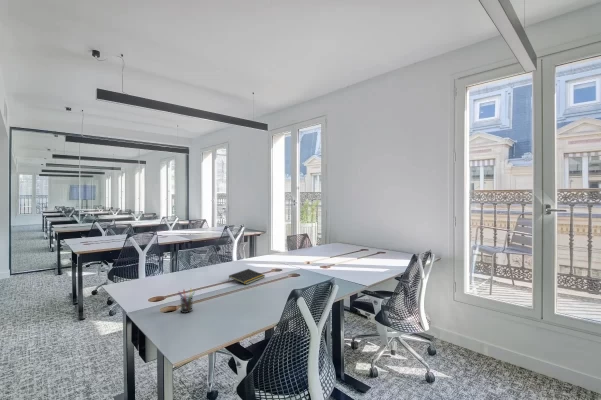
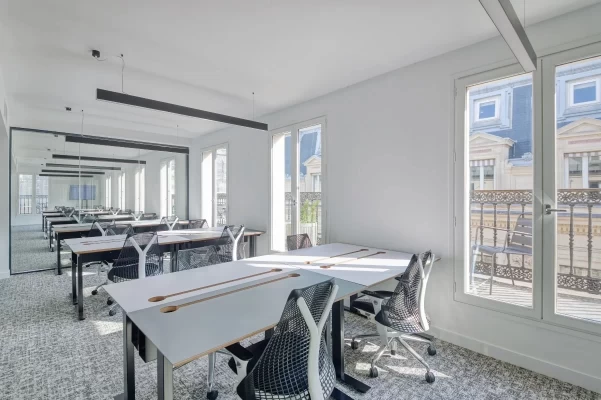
- notepad (247, 276)
- pen holder (187, 299)
